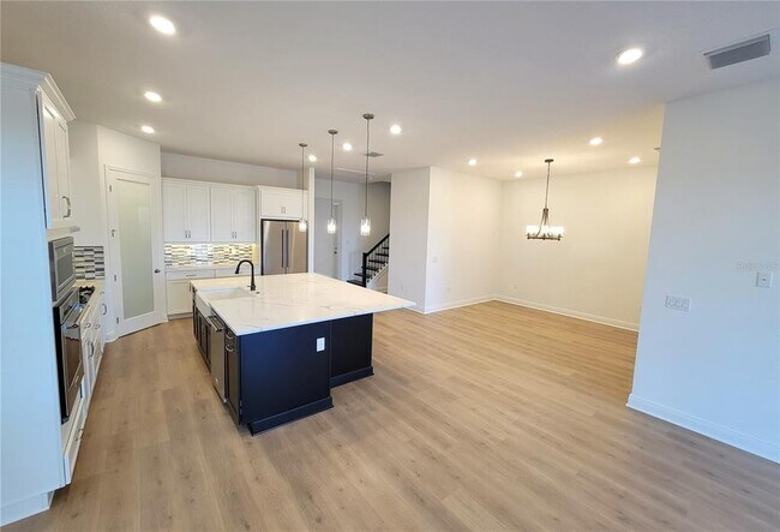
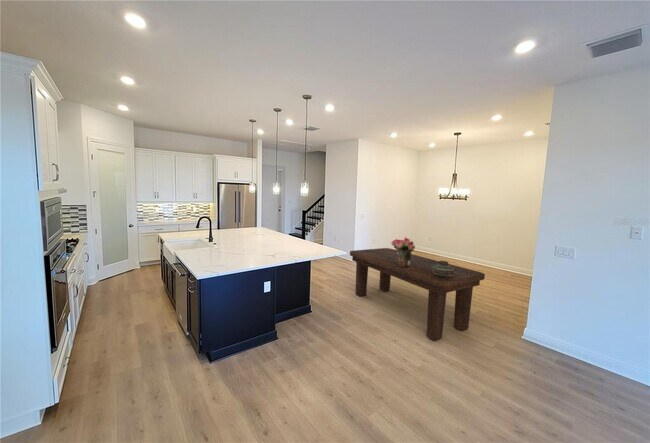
+ vessel (443, 270)
+ bouquet (403, 251)
+ dining table (406, 281)
